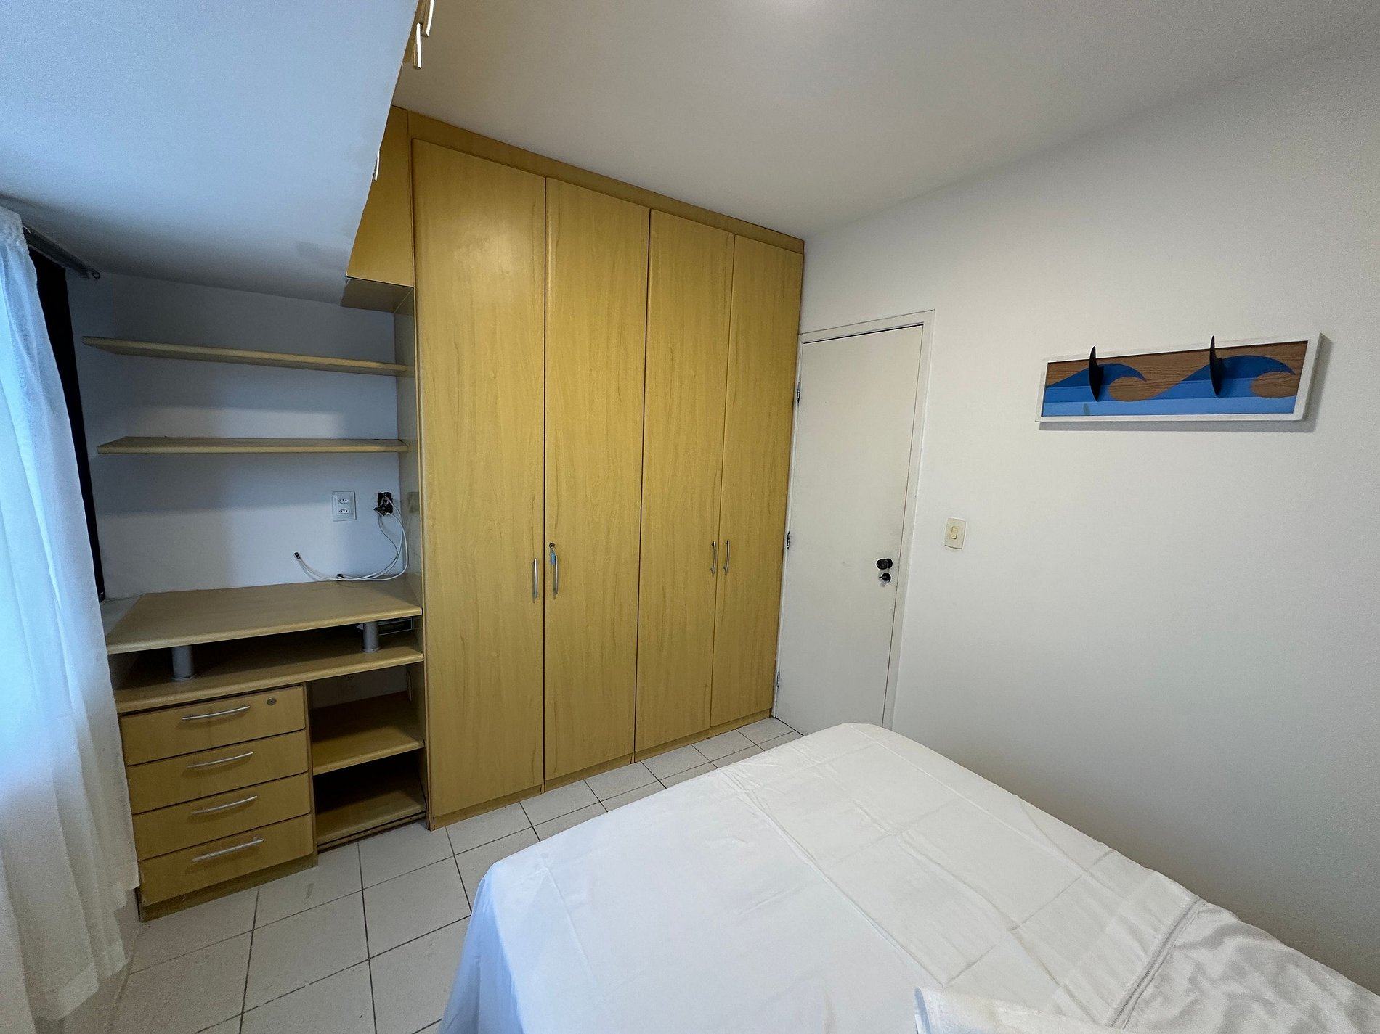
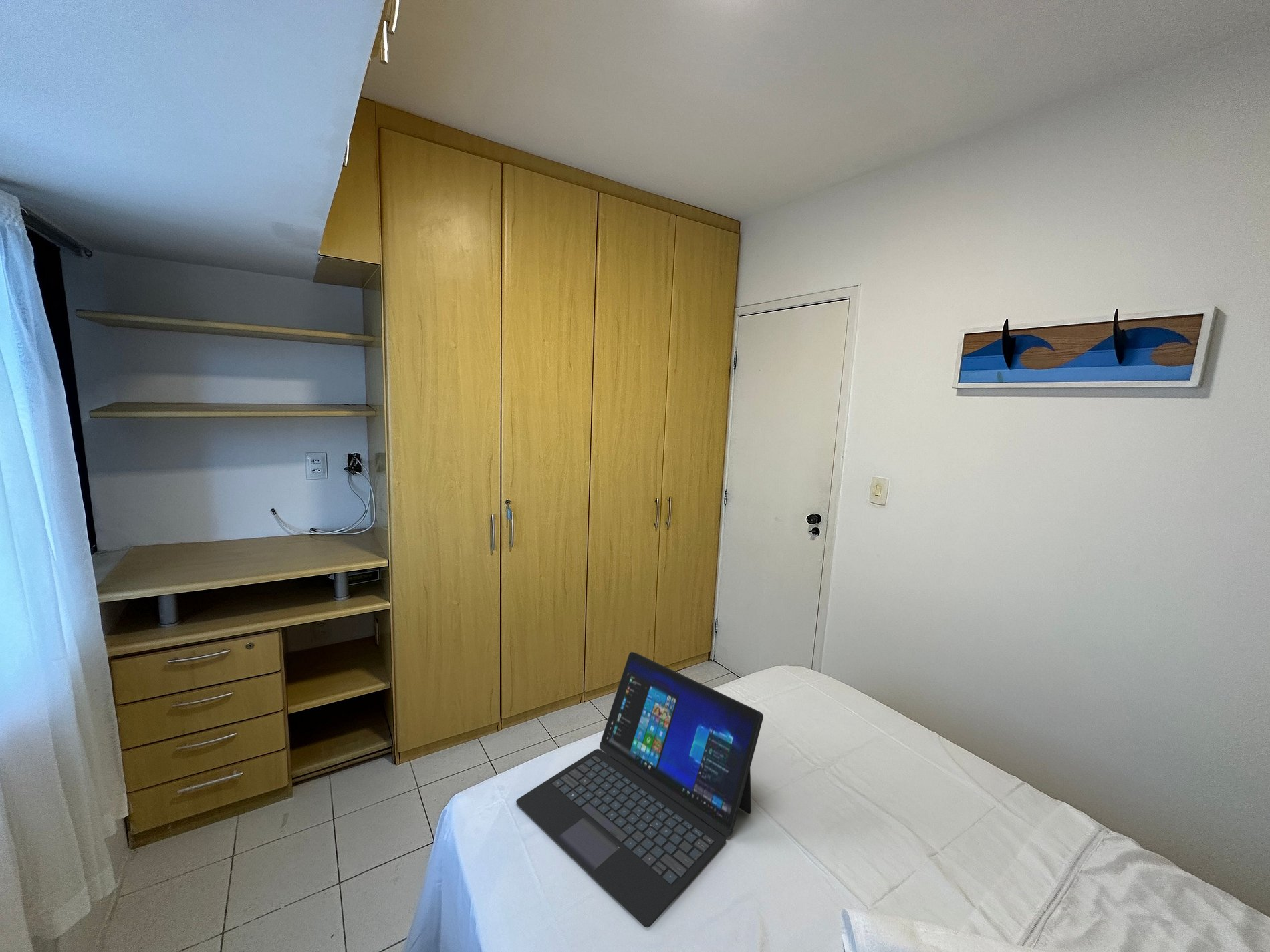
+ laptop (638, 758)
